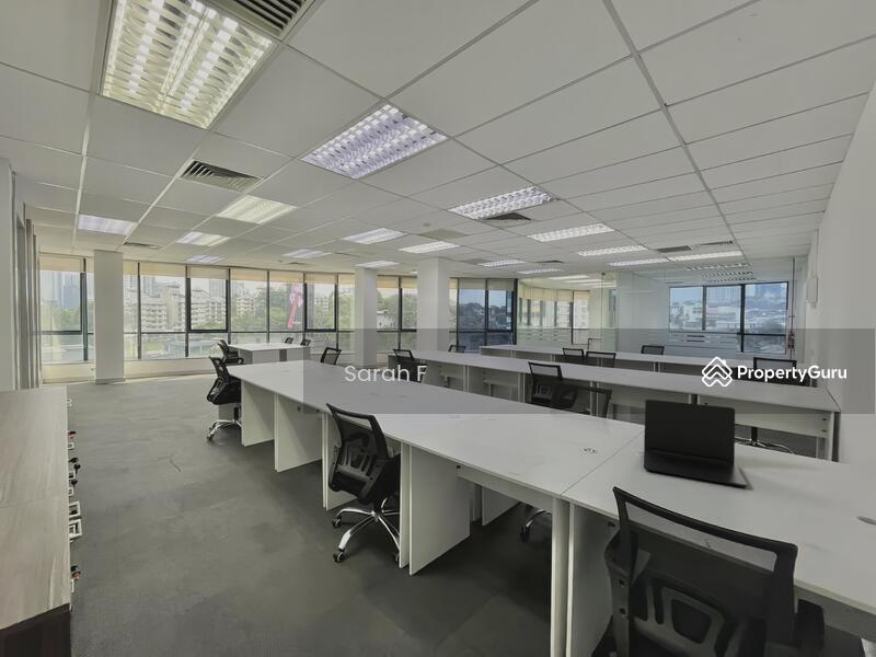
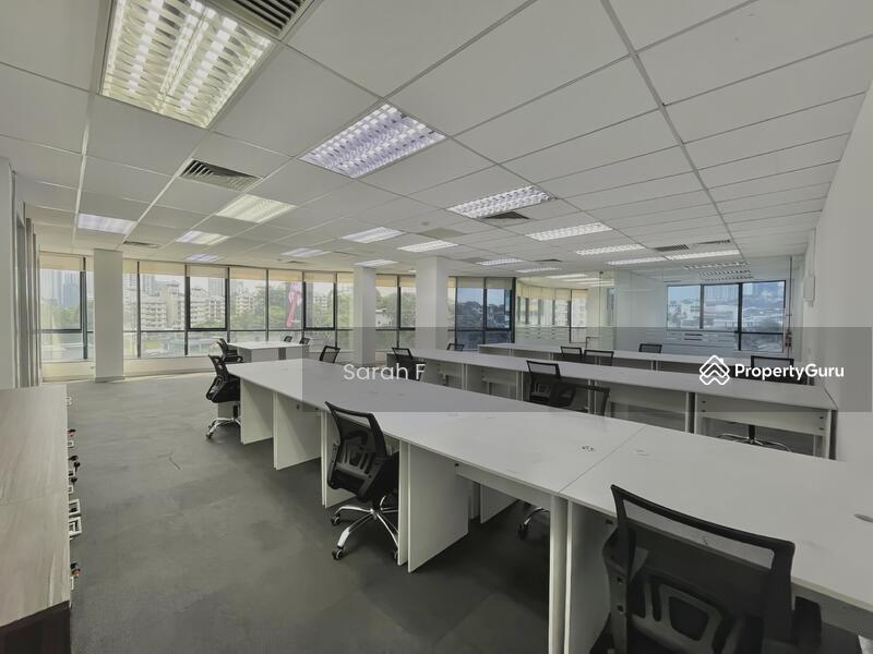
- laptop (690, 438)
